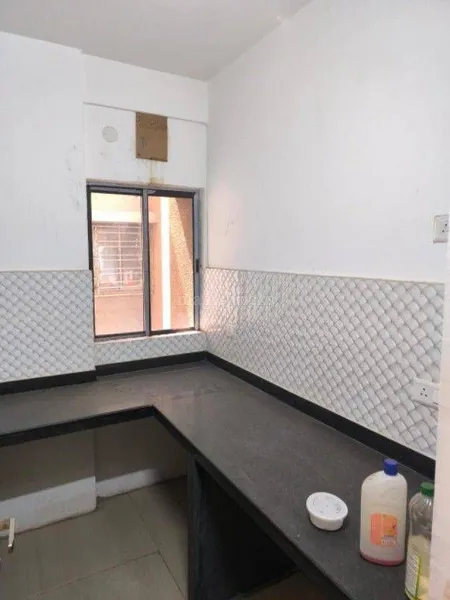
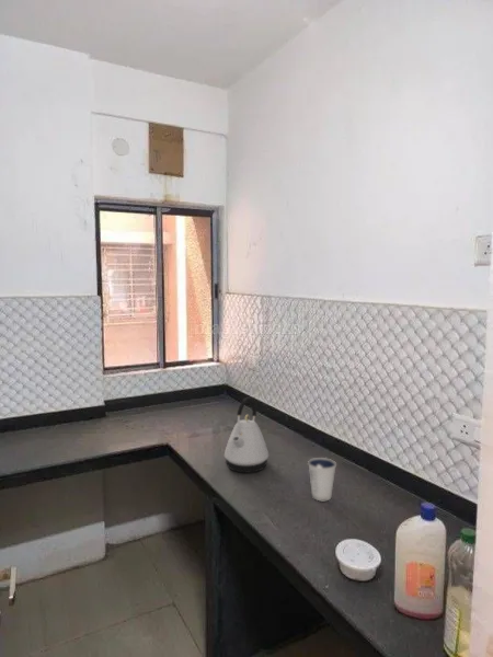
+ dixie cup (321, 480)
+ kettle (245, 433)
